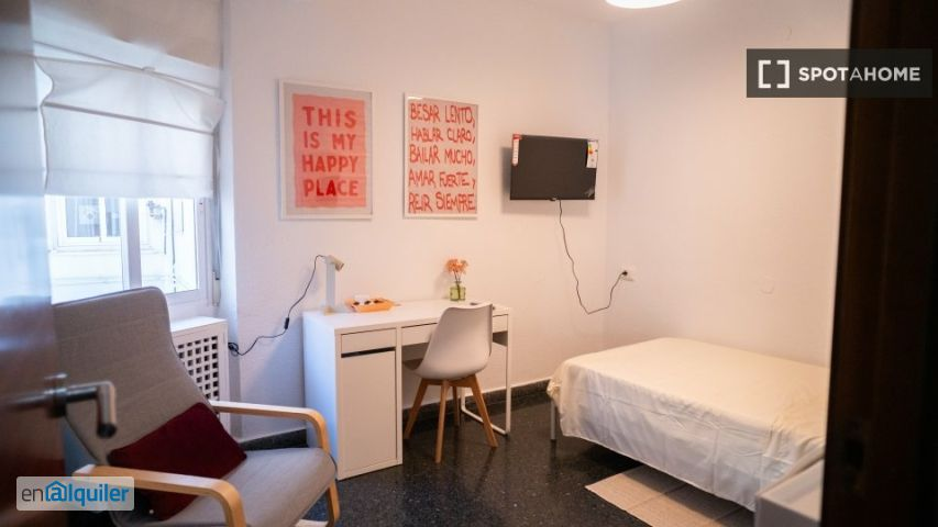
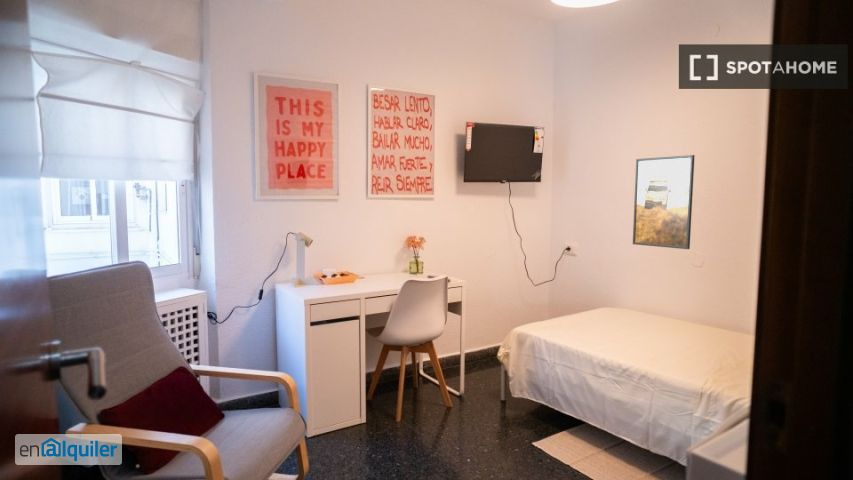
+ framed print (661, 202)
